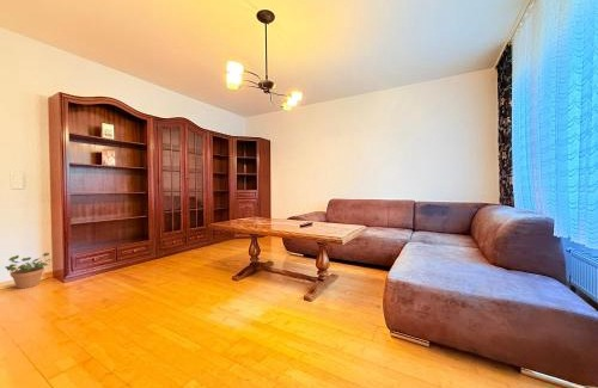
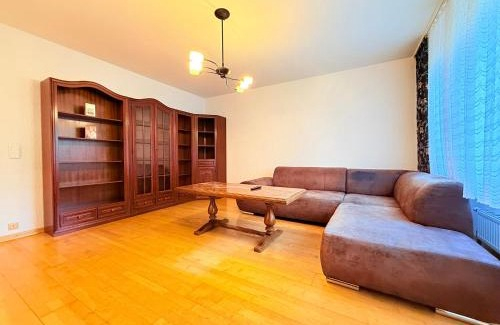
- potted plant (31, 269)
